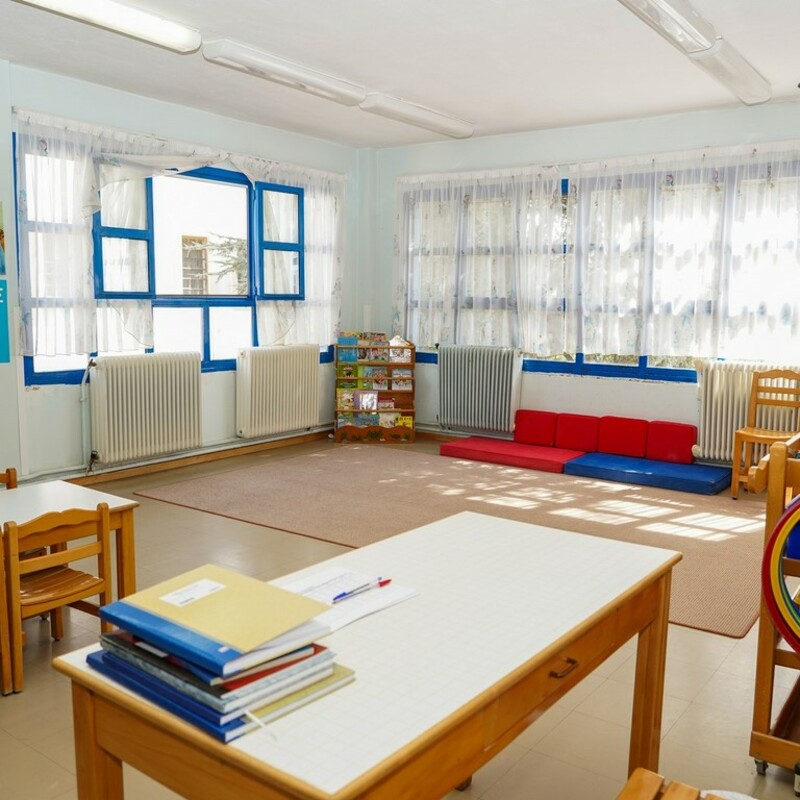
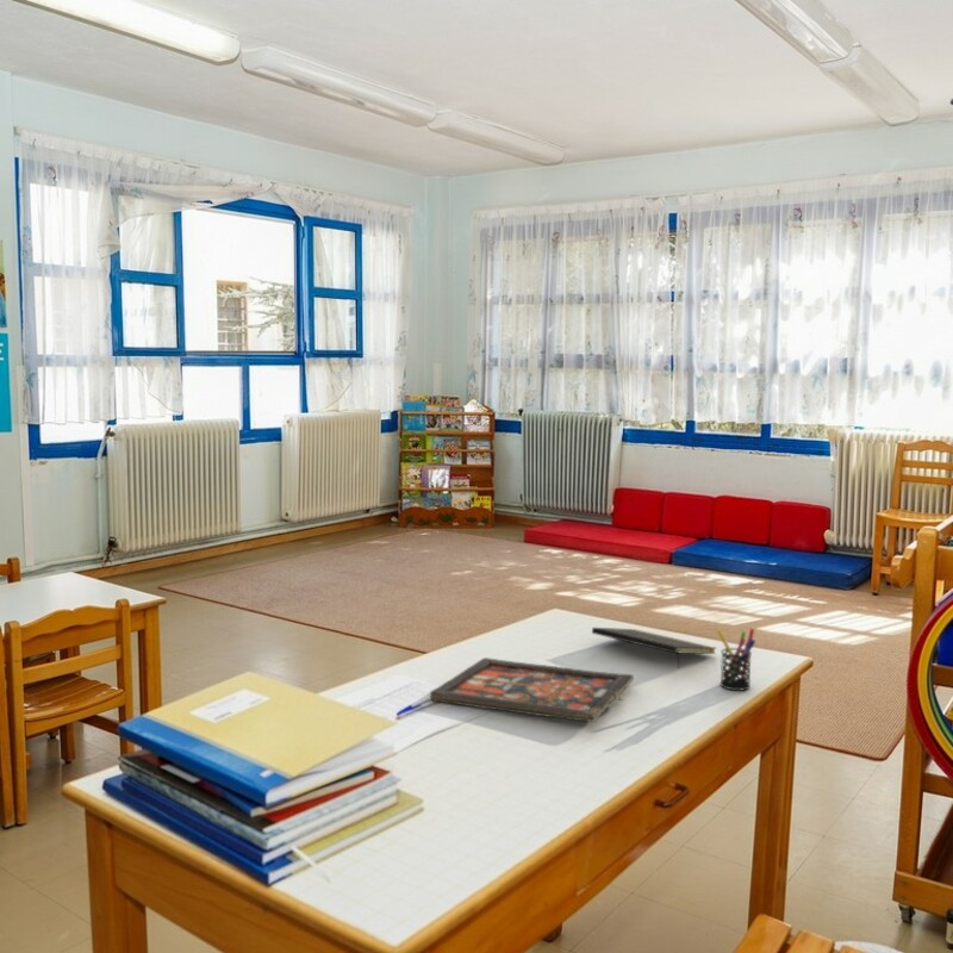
+ notepad (653, 640)
+ board game (536, 687)
+ pen holder (739, 655)
